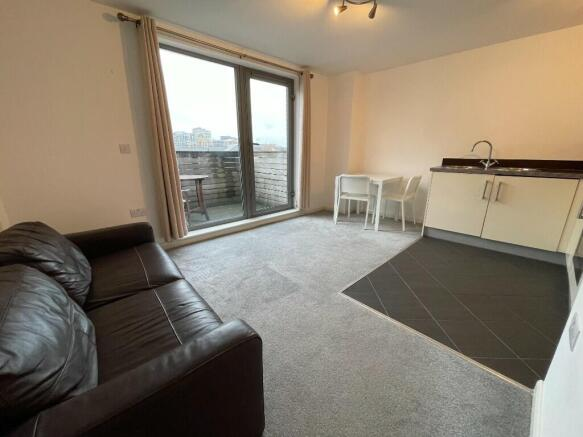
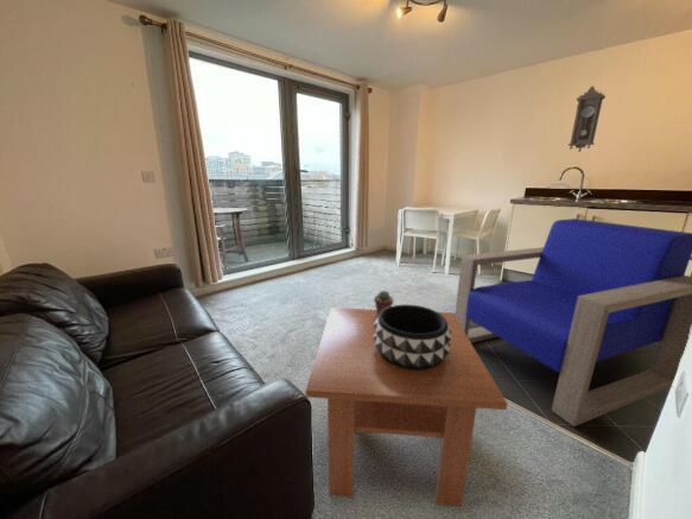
+ armchair (564, 297)
+ potted succulent (383, 302)
+ pendulum clock (585, 120)
+ coffee table (392, 395)
+ decorative bowl (411, 334)
